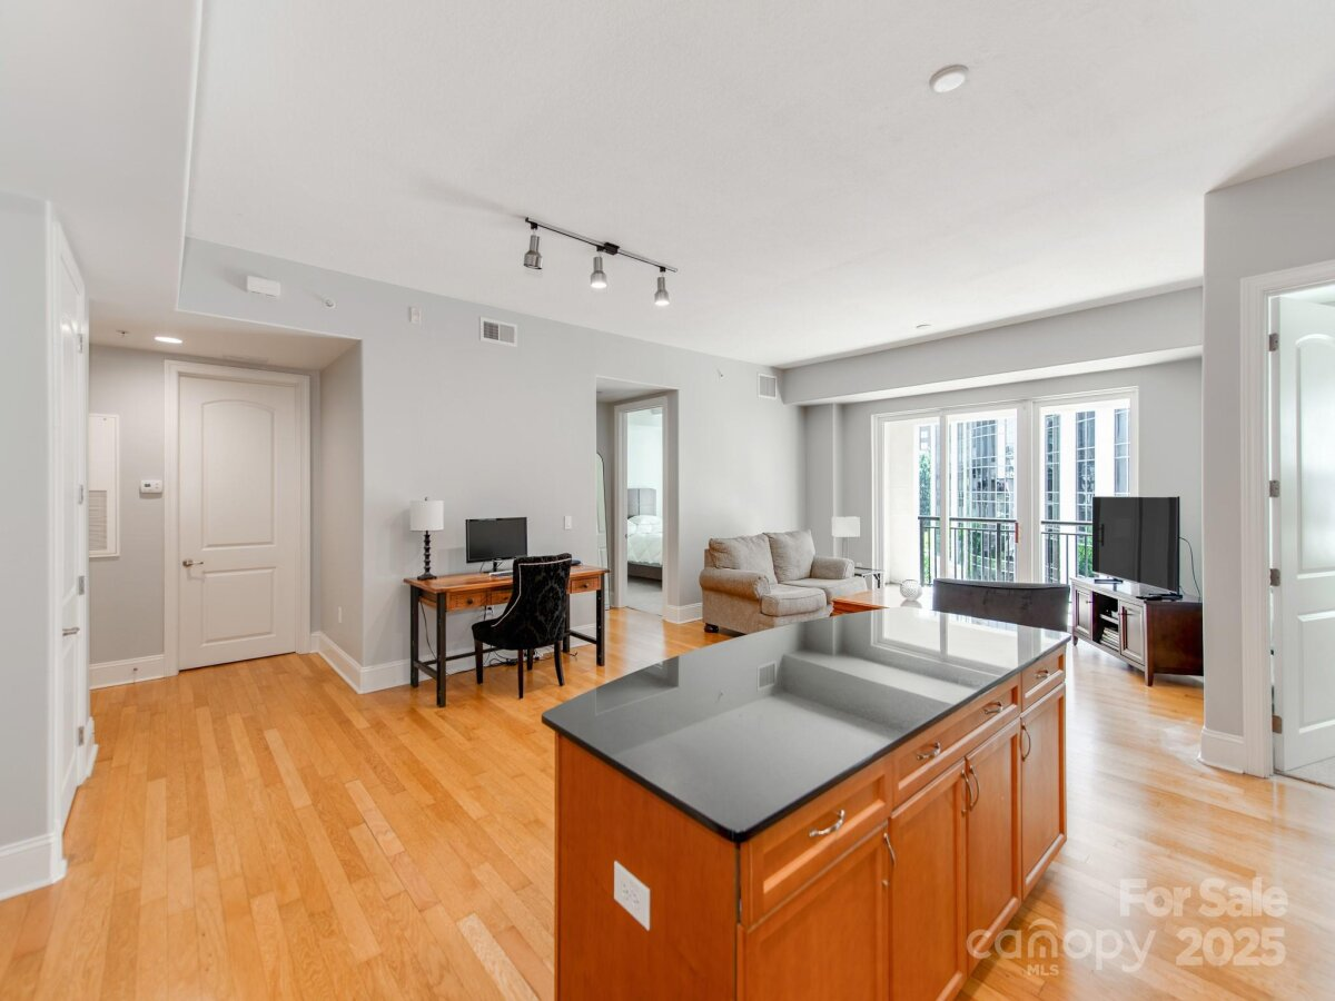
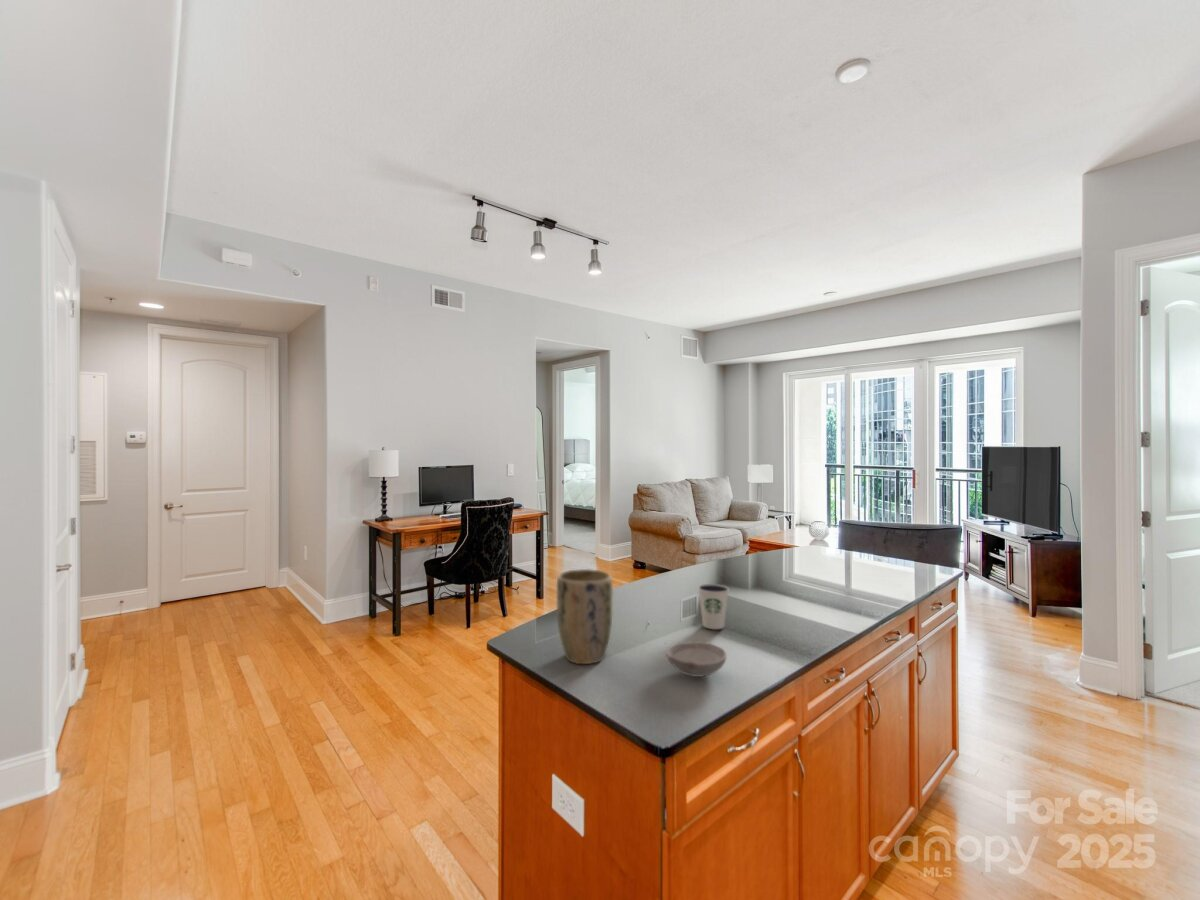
+ dixie cup (713, 607)
+ plant pot (584, 615)
+ bowl (696, 662)
